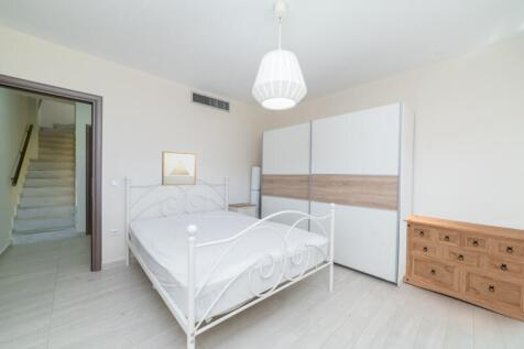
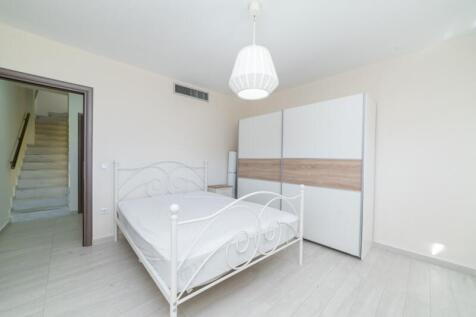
- wall art (179, 168)
- dresser (461, 259)
